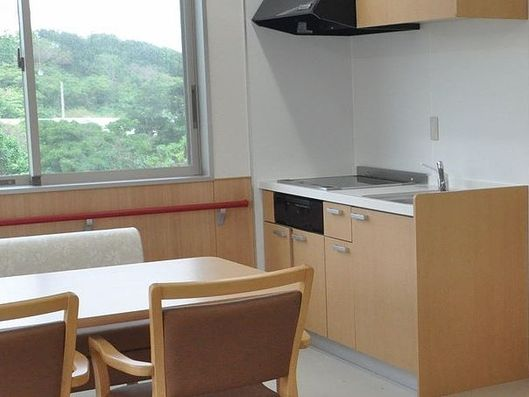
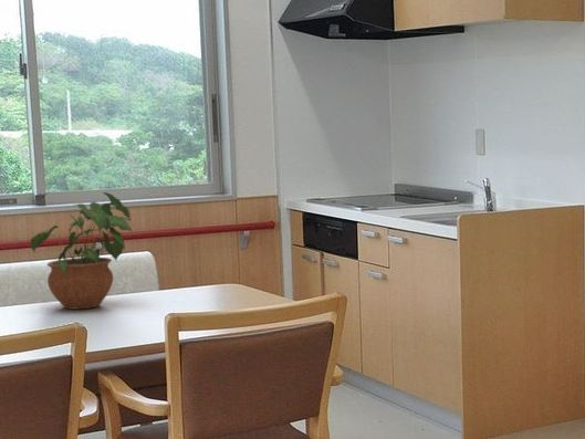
+ potted plant (92, 249)
